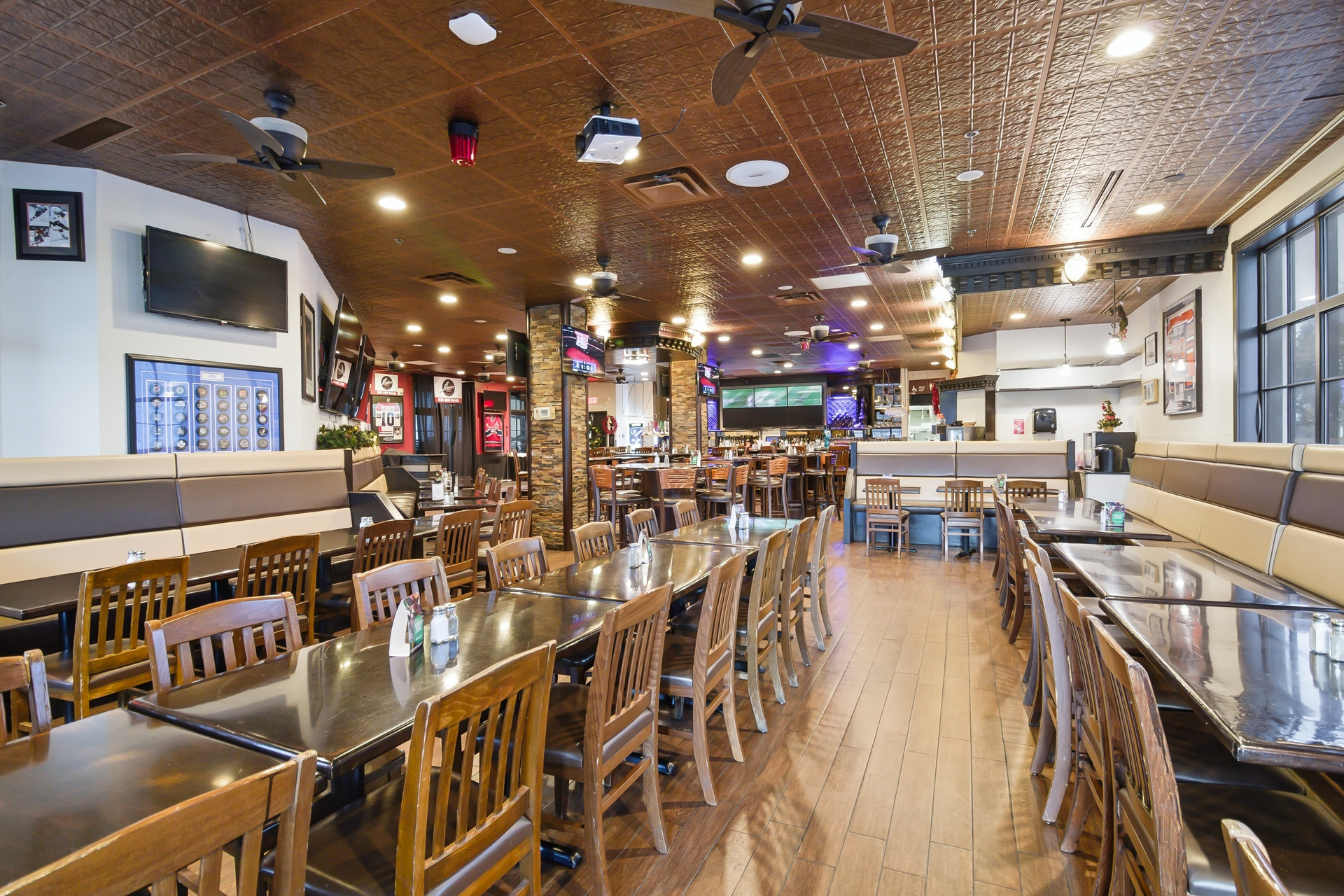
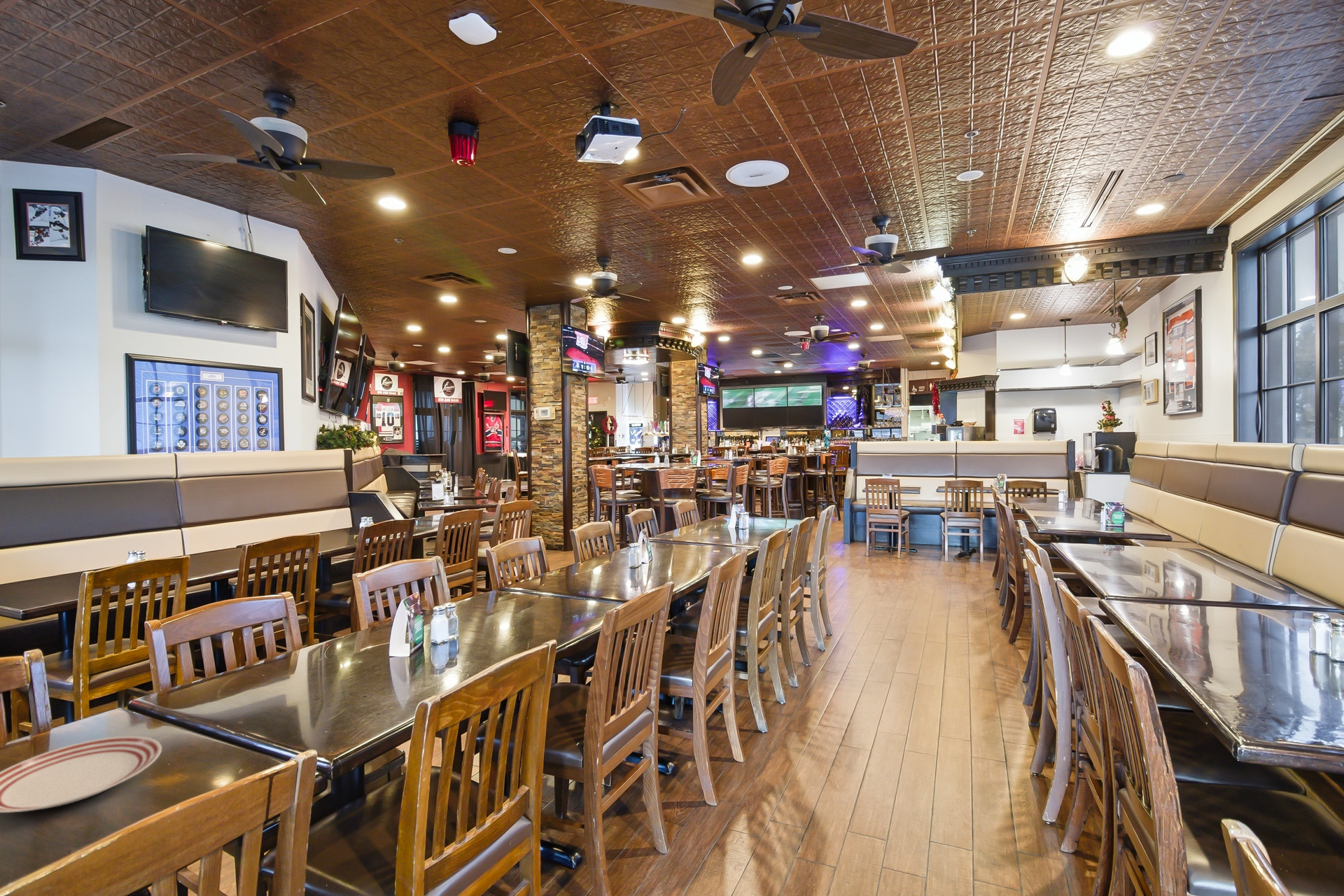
+ dinner plate (74, 776)
